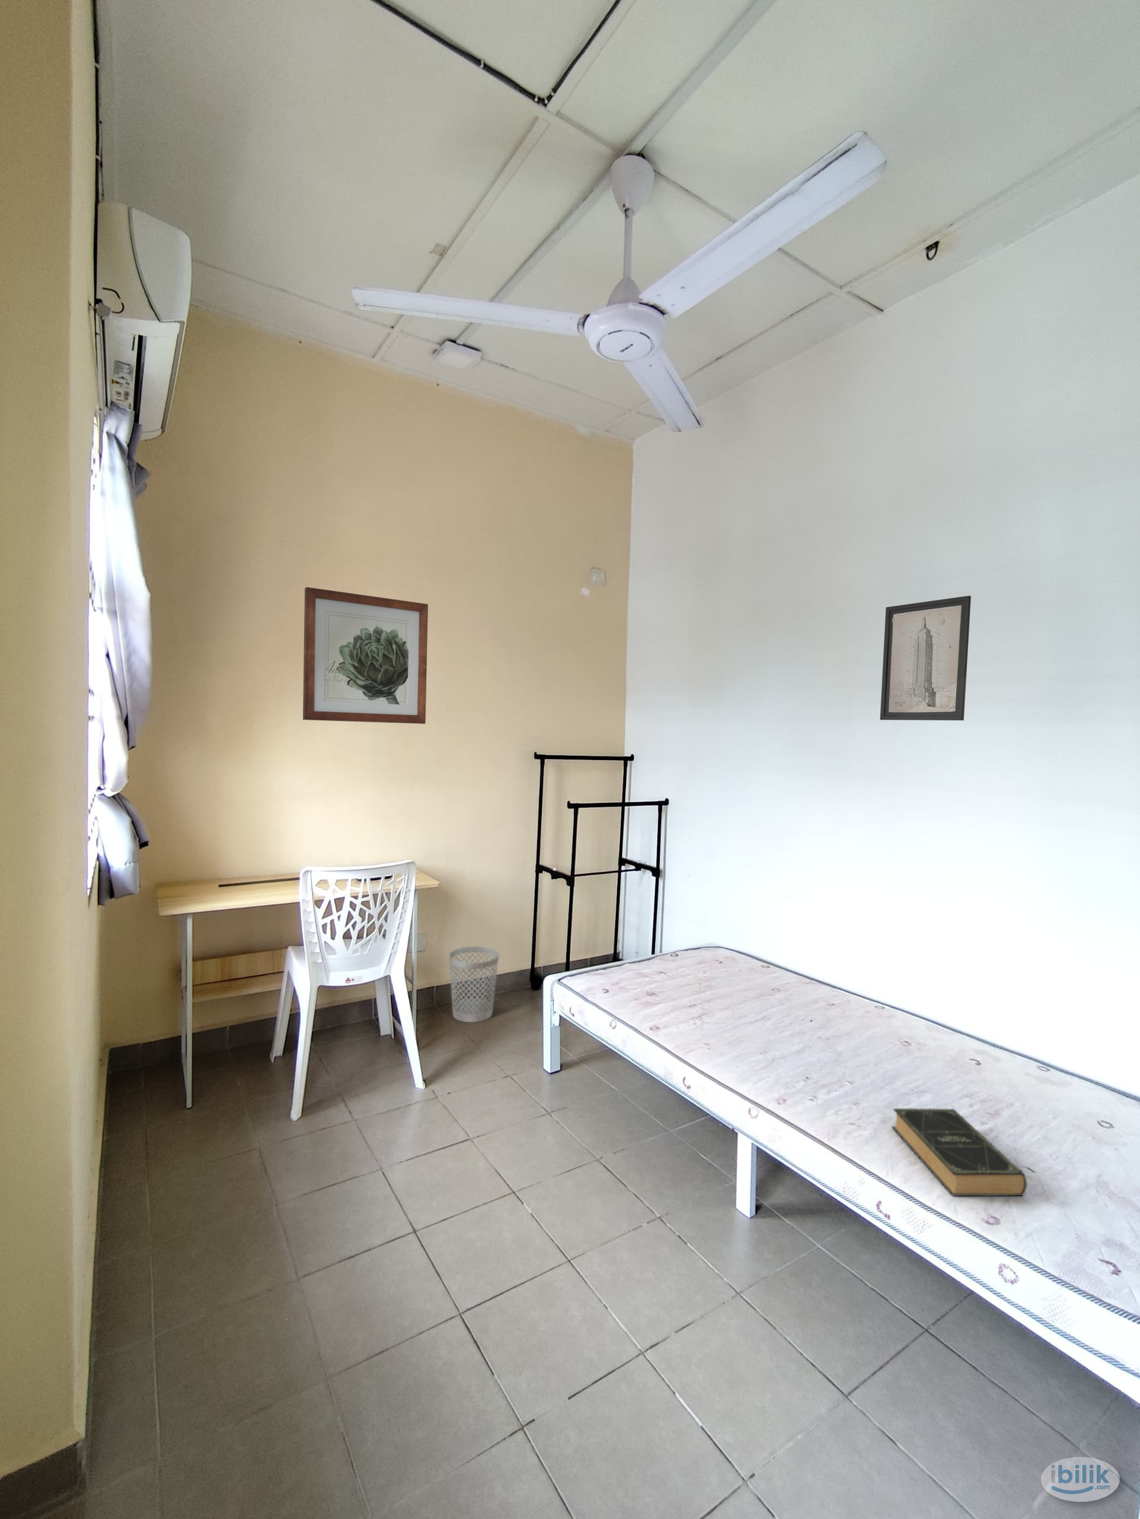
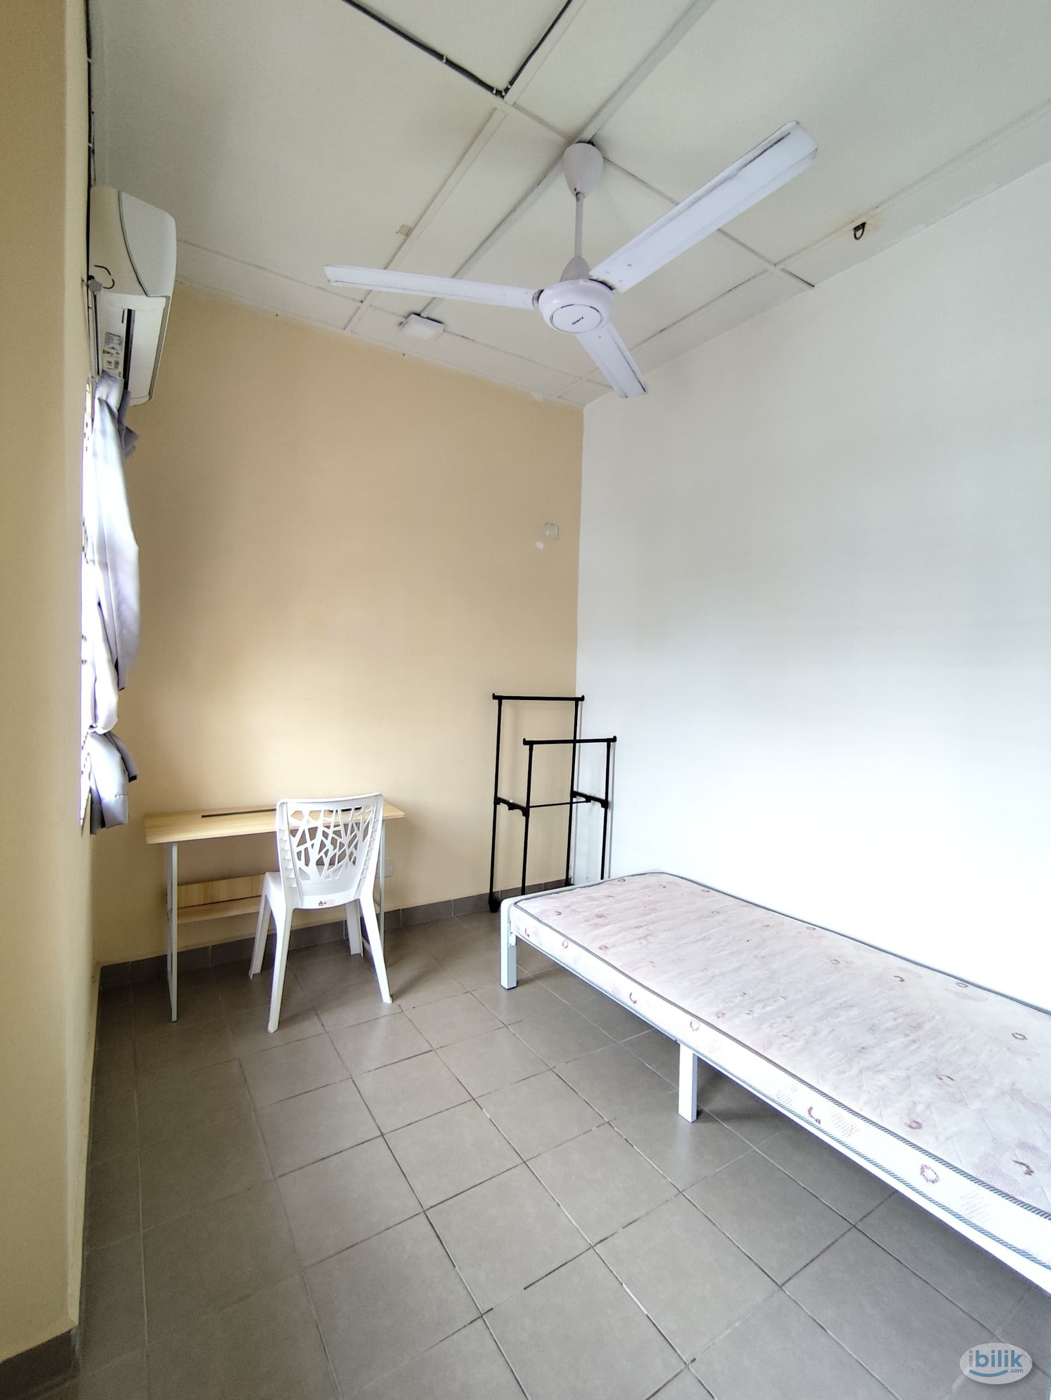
- wastebasket (473, 984)
- wall art (368, 659)
- book (954, 1149)
- wall art (923, 661)
